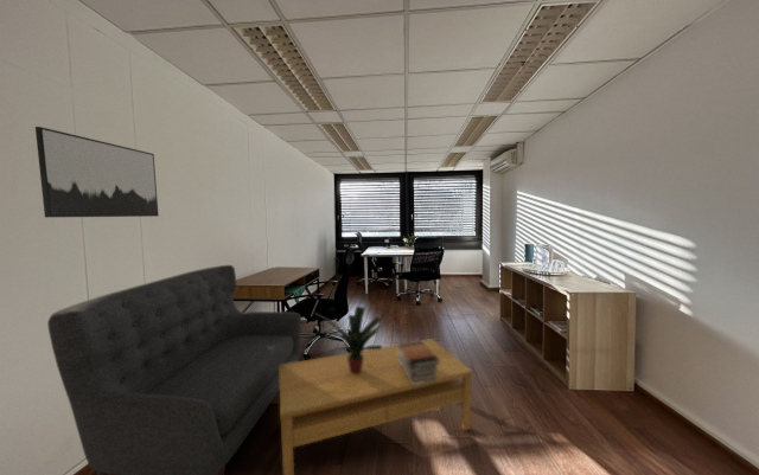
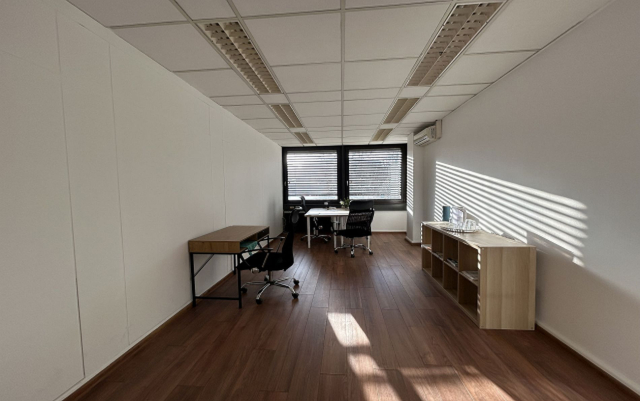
- sofa (210, 352)
- wall art (108, 180)
- potted plant (350, 339)
- book stack (417, 361)
- coffee table (374, 397)
